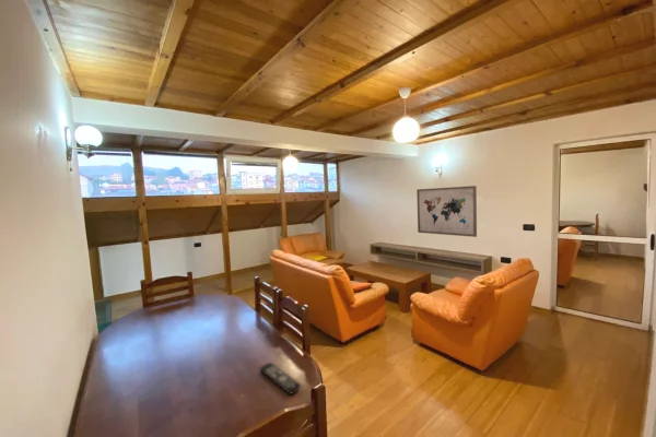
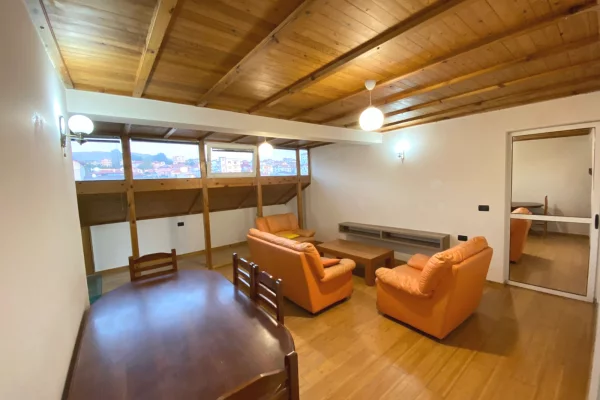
- remote control (279, 377)
- wall art (444, 211)
